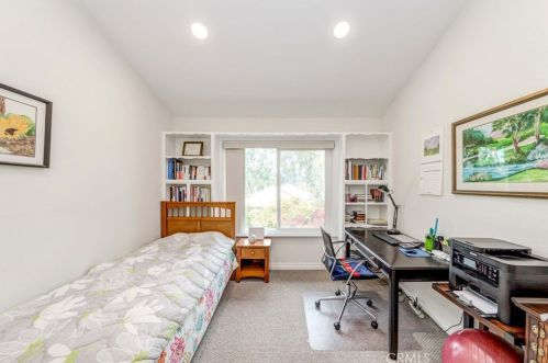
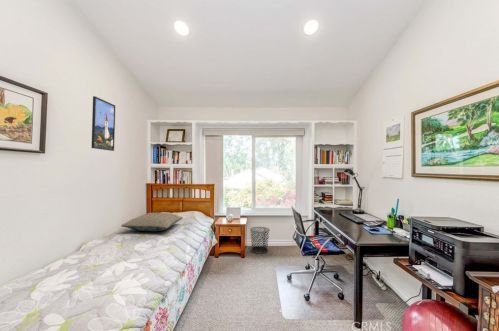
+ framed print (104, 125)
+ pillow (154, 221)
+ waste bin (259, 240)
